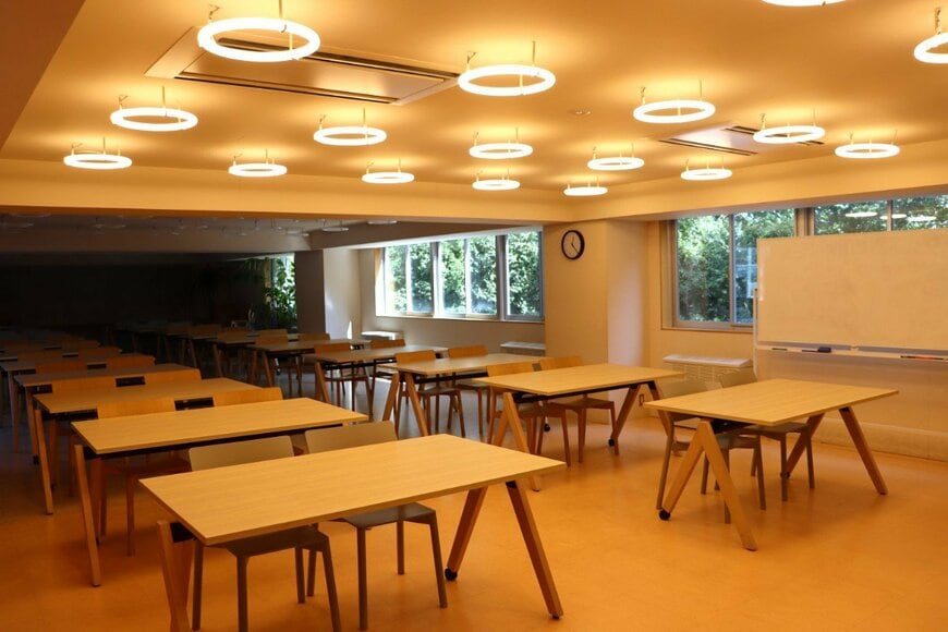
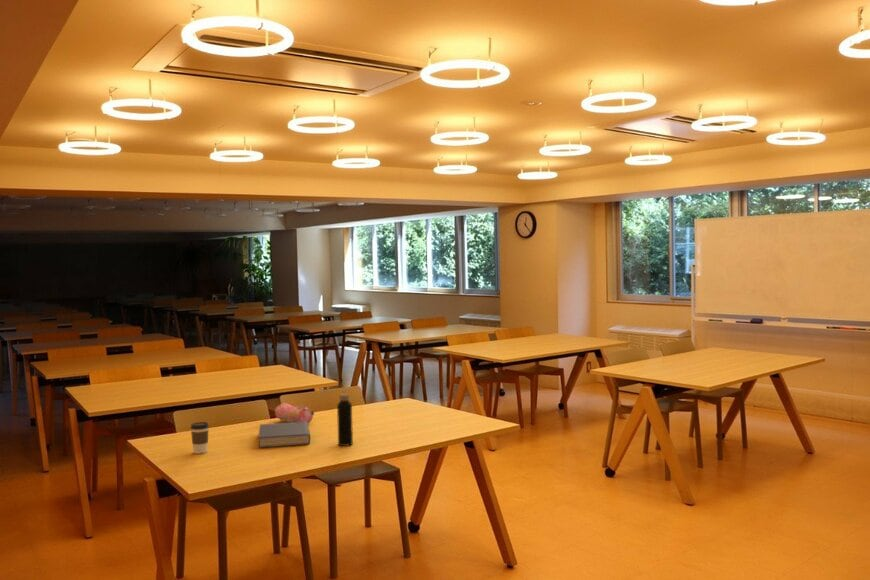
+ water bottle (344, 416)
+ pencil case (294, 413)
+ book (284, 434)
+ coffee cup (200, 437)
